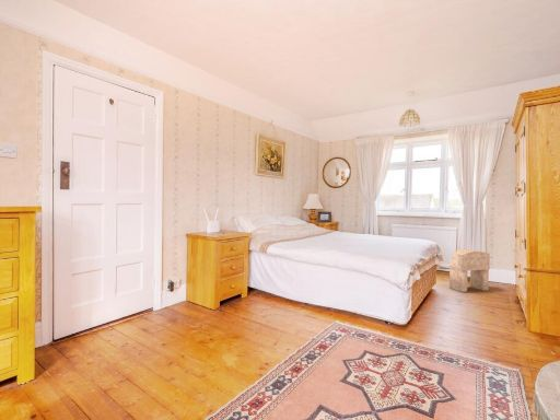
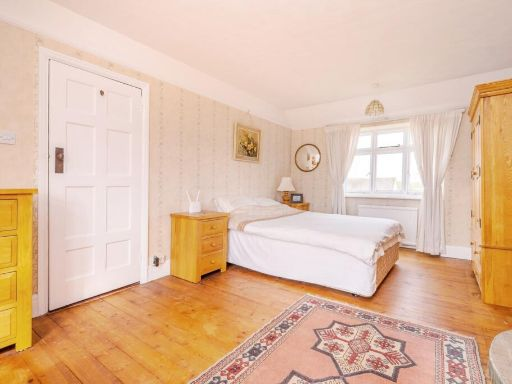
- stool (468, 269)
